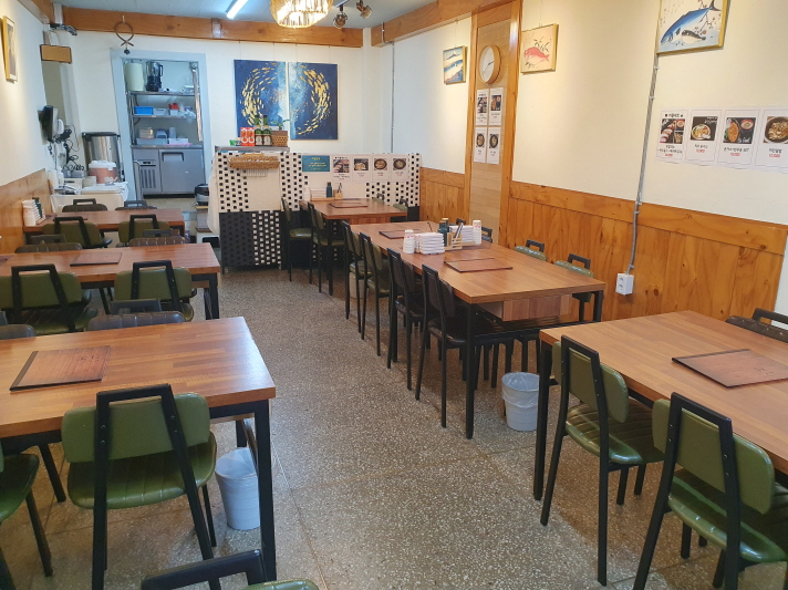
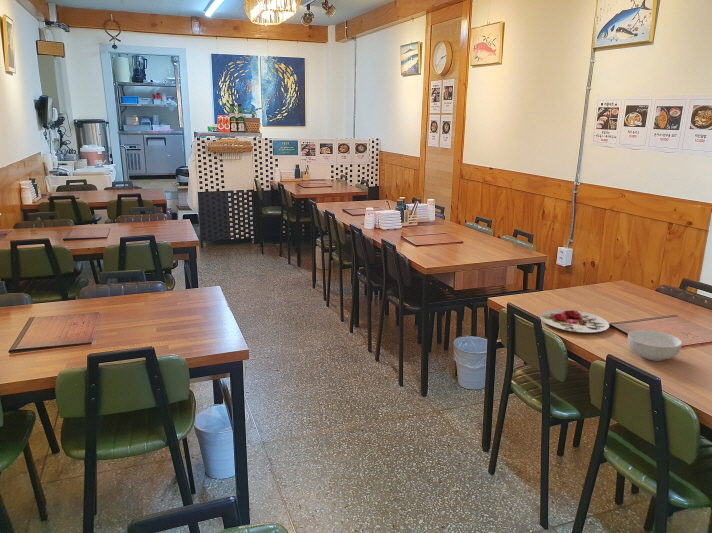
+ plate (573, 319)
+ cereal bowl (653, 347)
